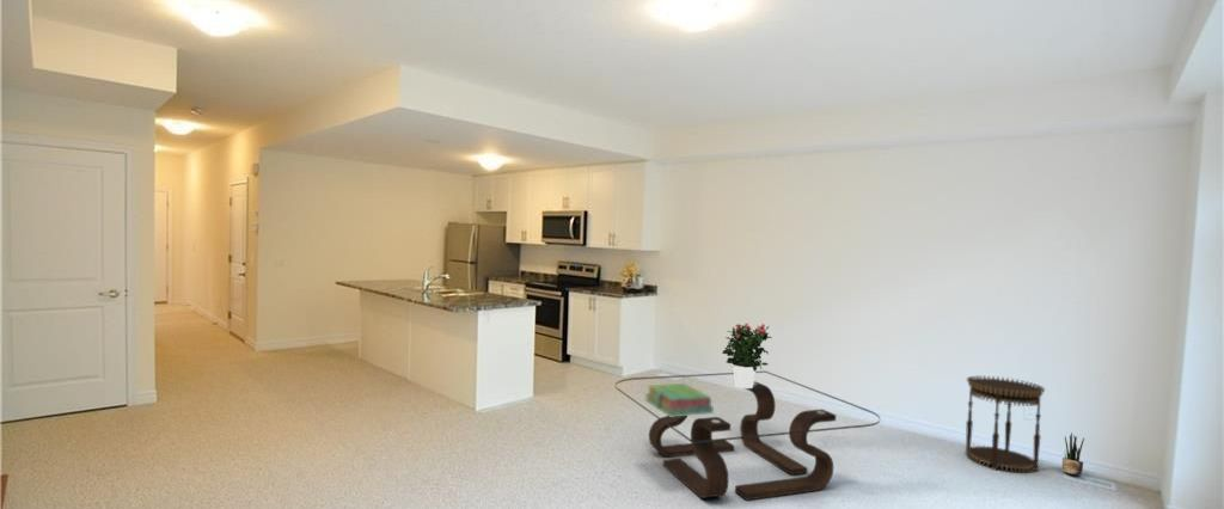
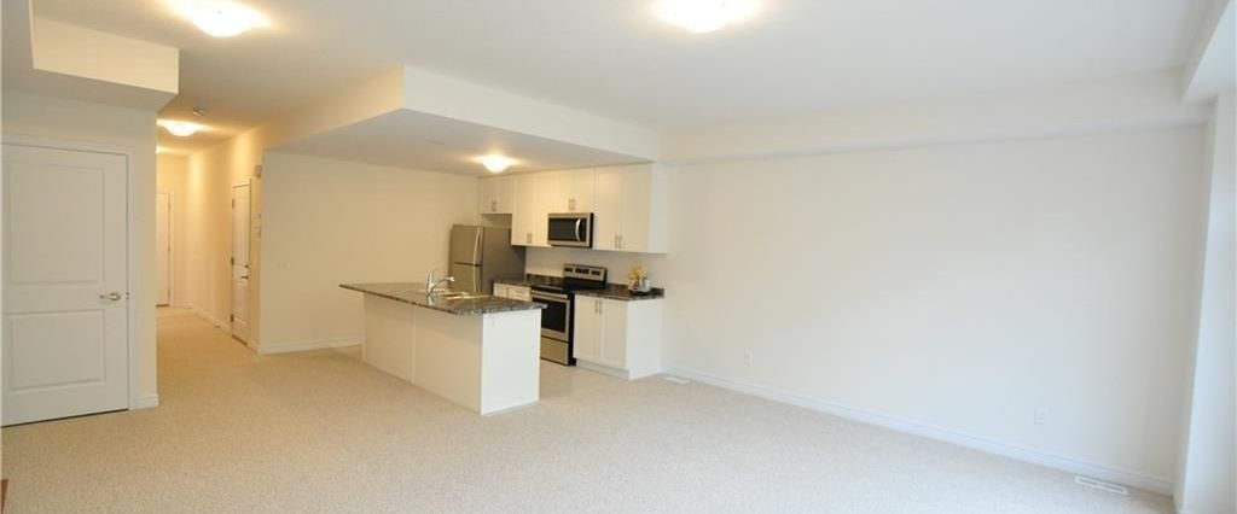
- side table (1005, 422)
- coffee table (735, 437)
- potted plant (1073, 453)
- potted flower (746, 354)
- stack of books (678, 398)
